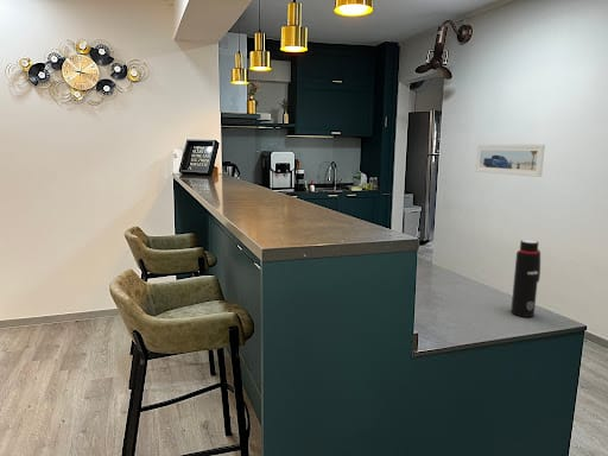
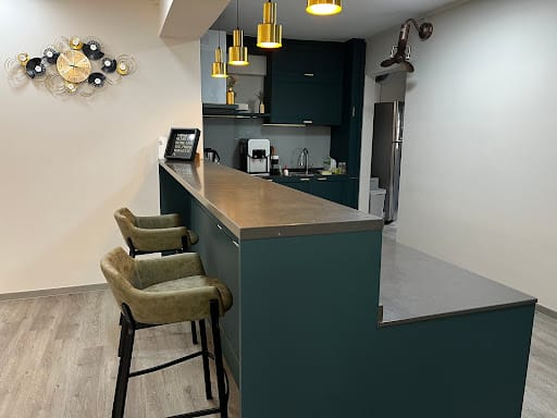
- water bottle (527, 278)
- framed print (506, 159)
